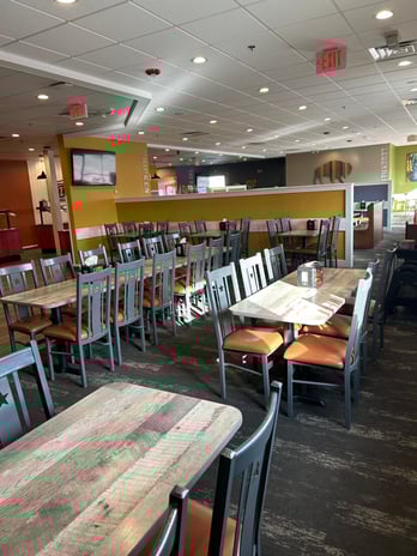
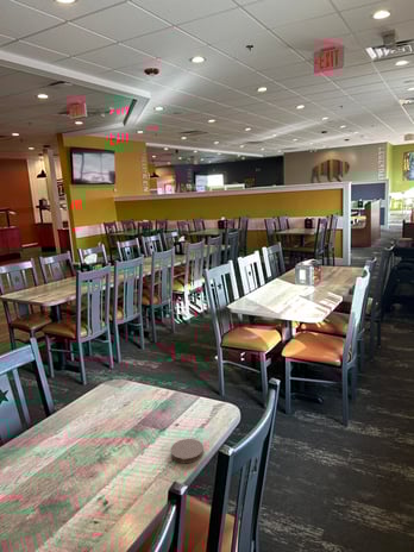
+ coaster (187, 450)
